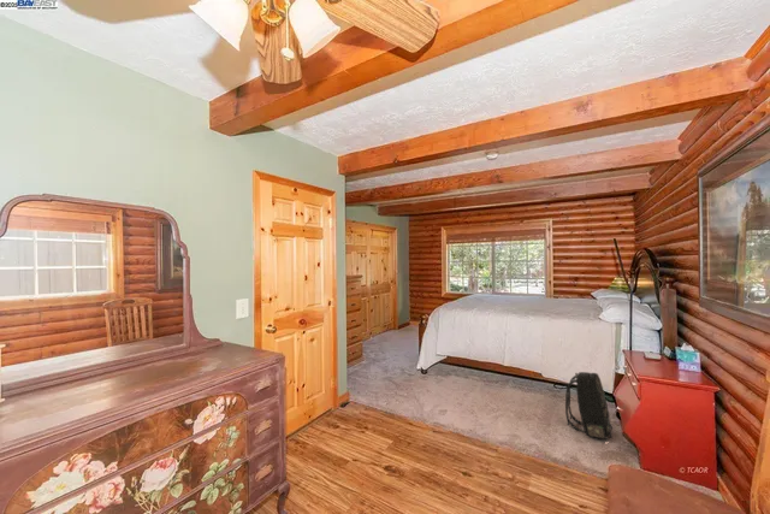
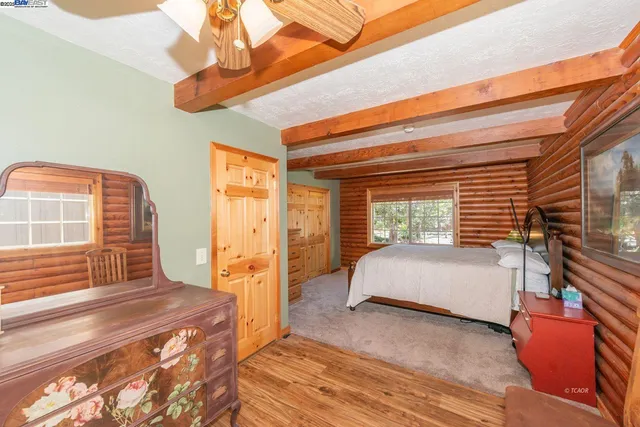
- backpack (588, 401)
